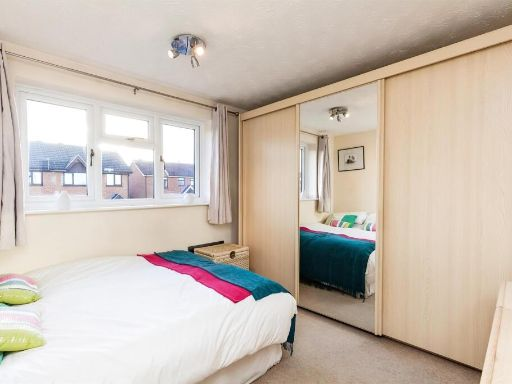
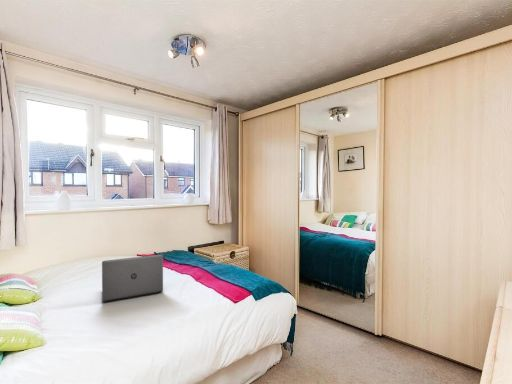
+ laptop (132, 272)
